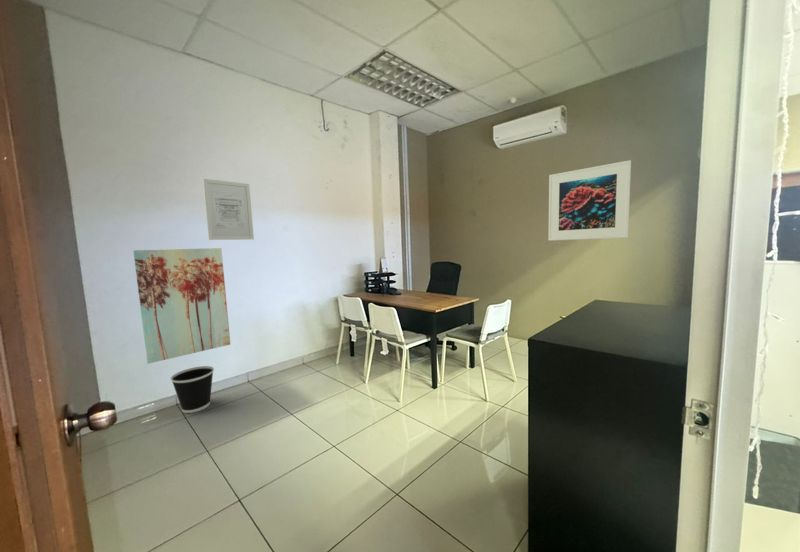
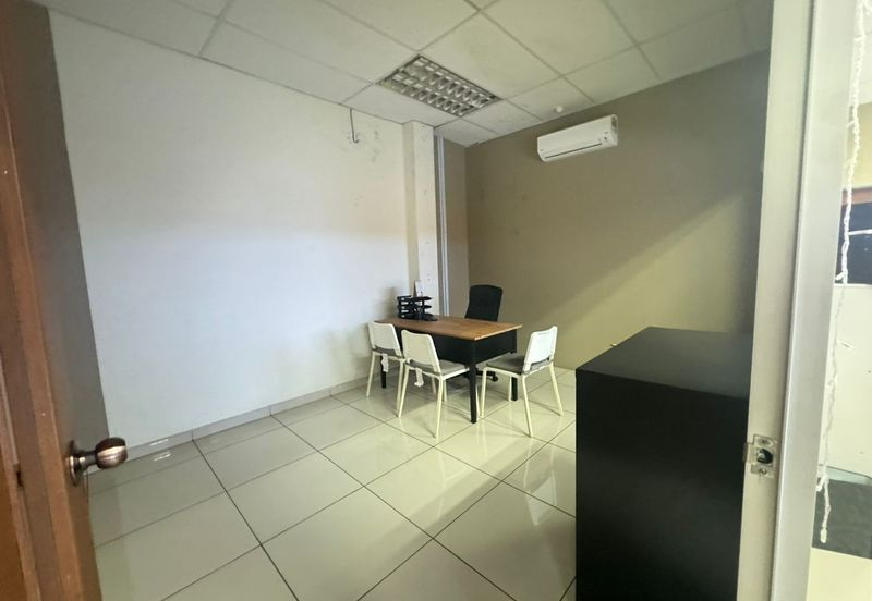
- wall art (186, 301)
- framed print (585, 204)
- wall art (229, 210)
- wastebasket (194, 389)
